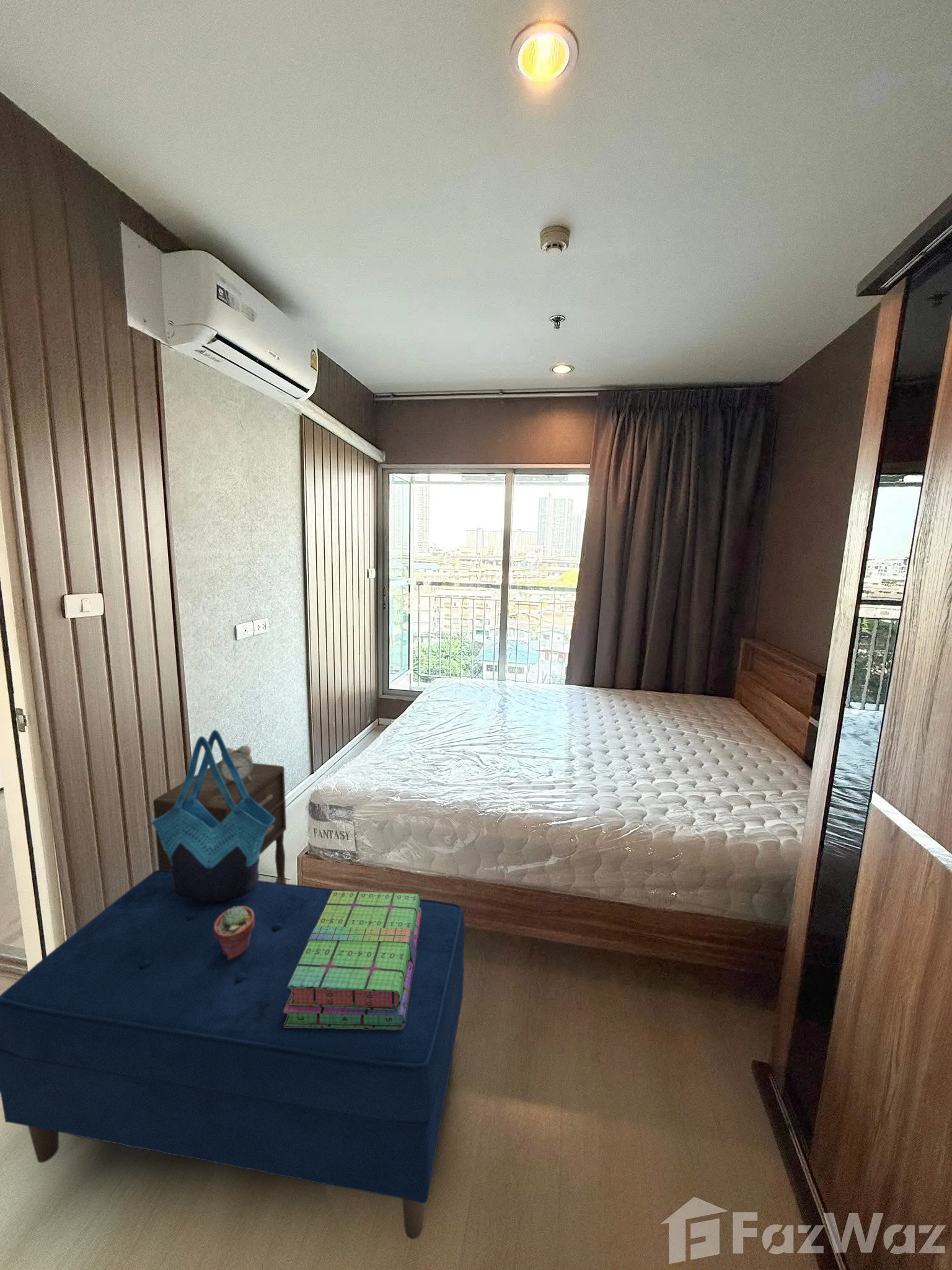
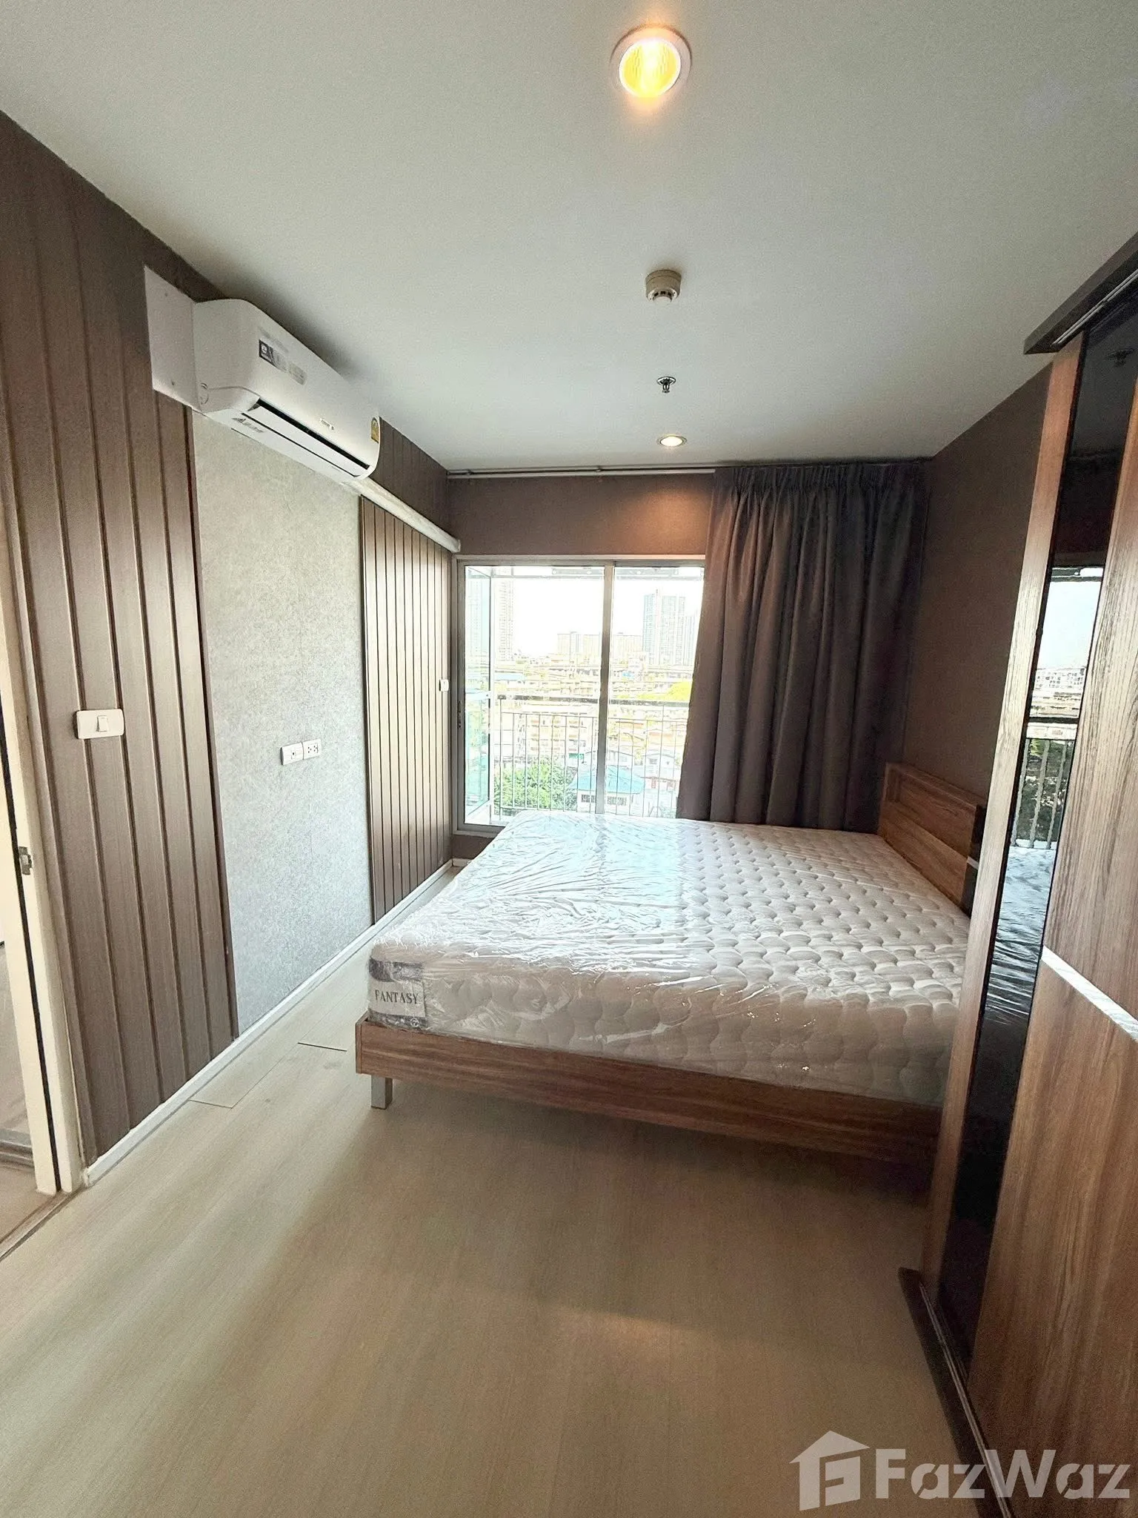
- stack of books (362, 949)
- nightstand (220, 822)
- bench (263, 1024)
- alarm clock (236, 763)
- tote bag (213, 817)
- potted succulent (234, 927)
